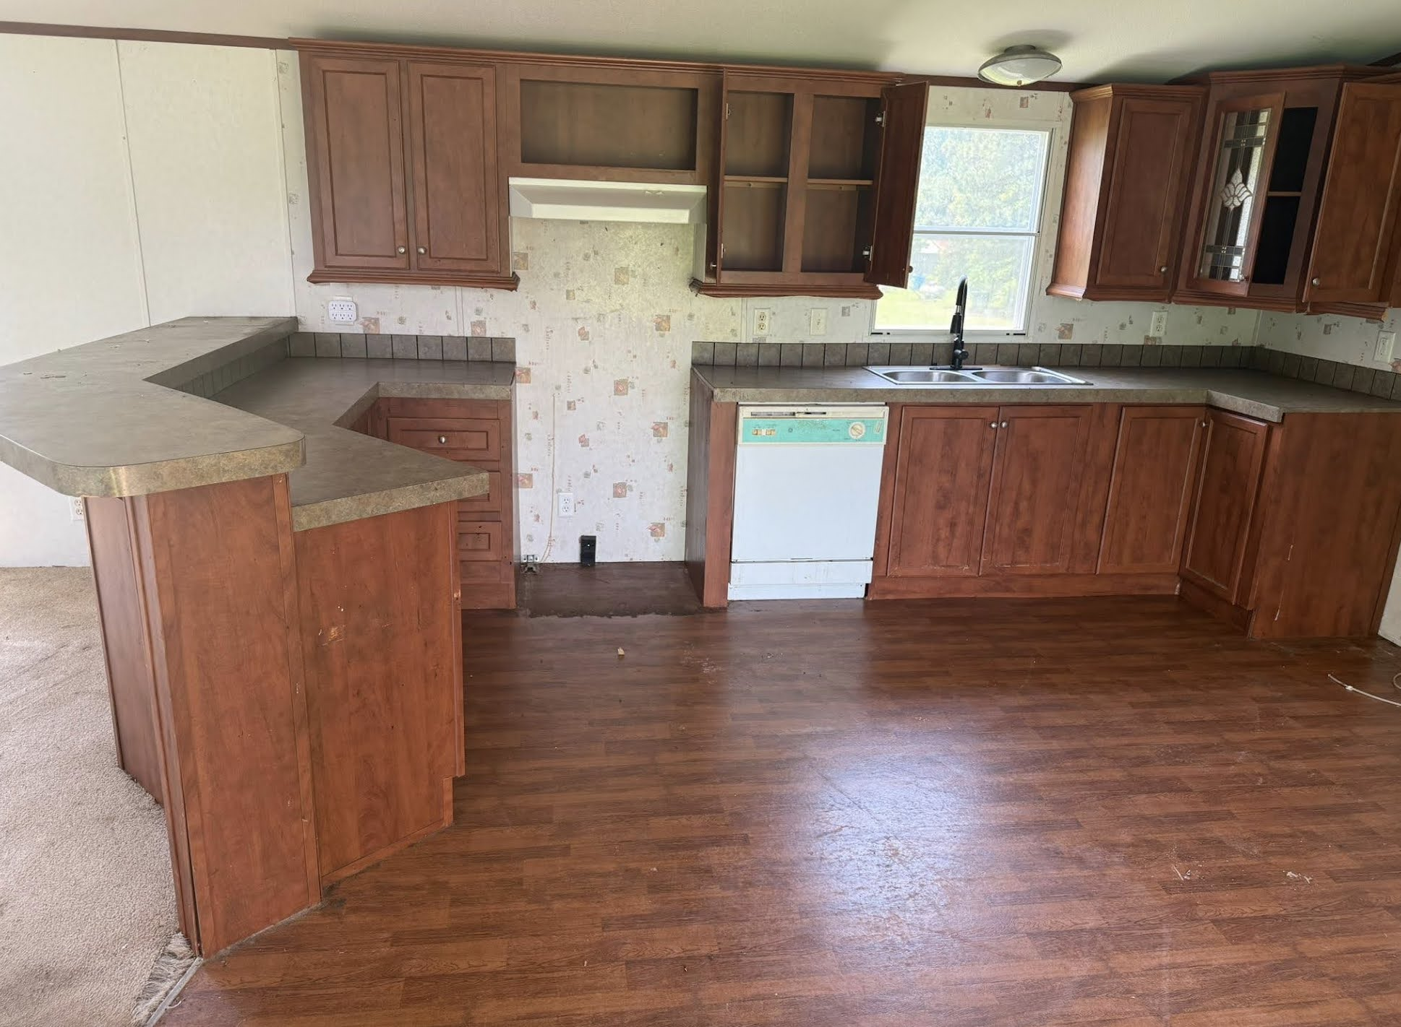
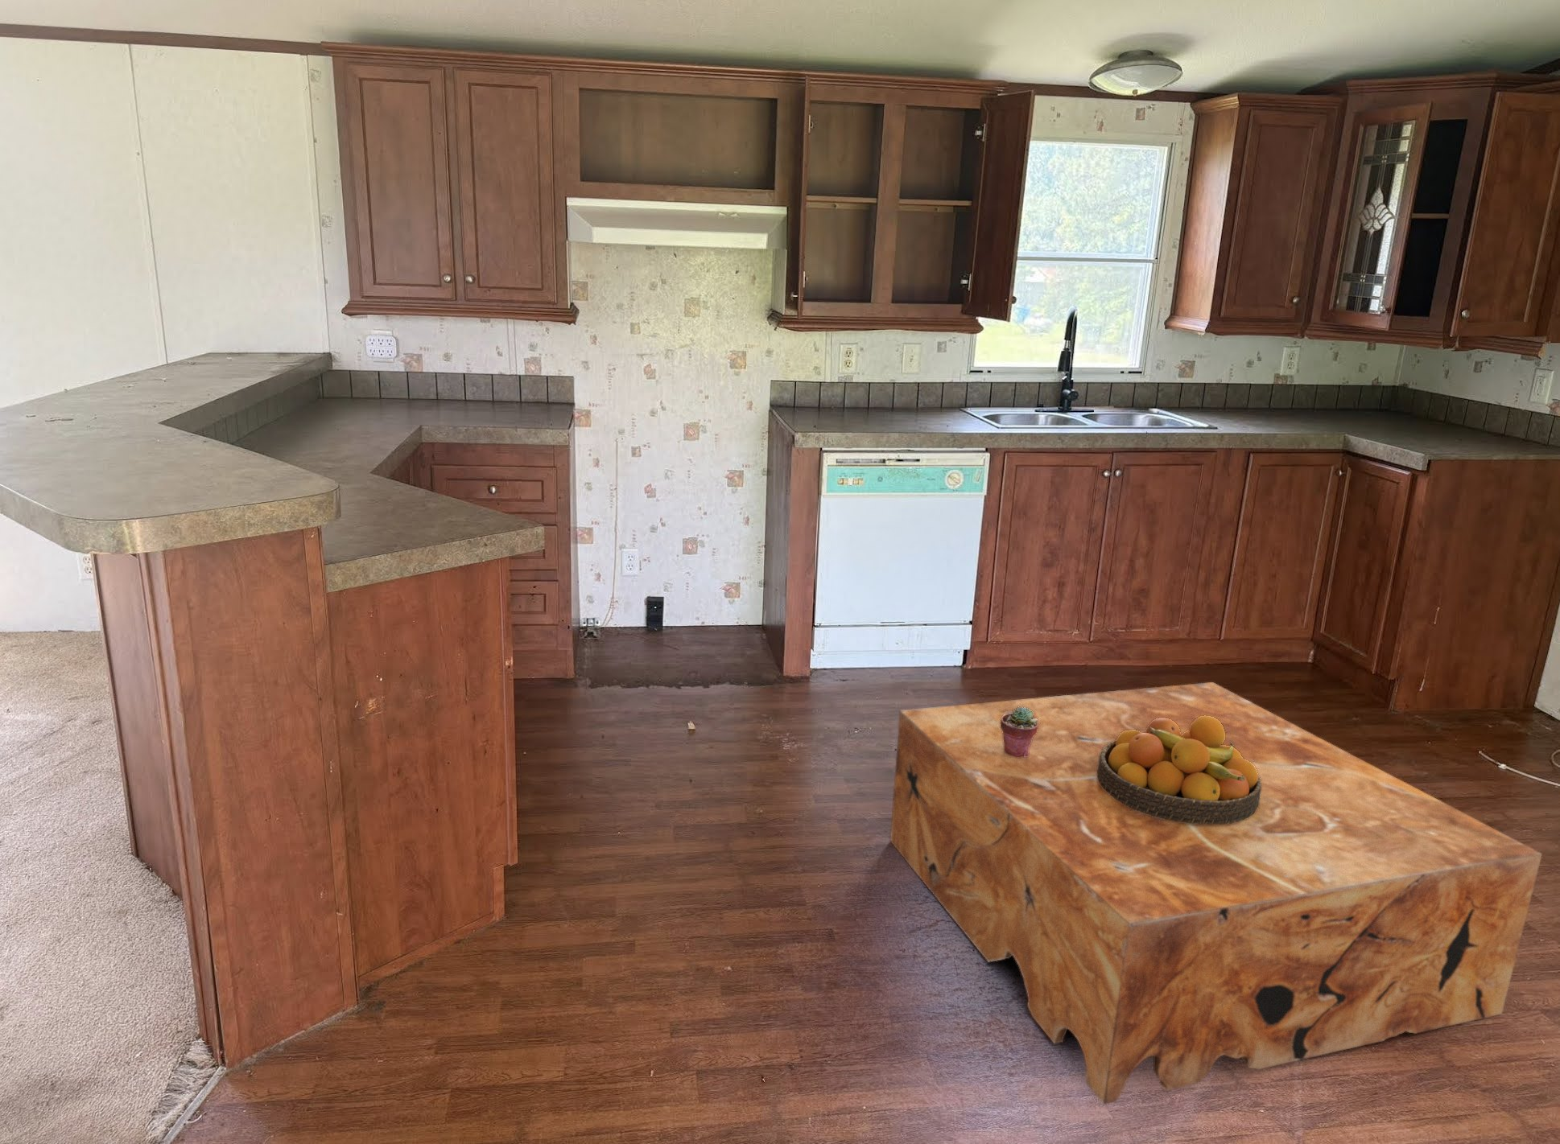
+ fruit bowl (1180, 757)
+ coffee table (1170, 846)
+ potted succulent (1019, 729)
